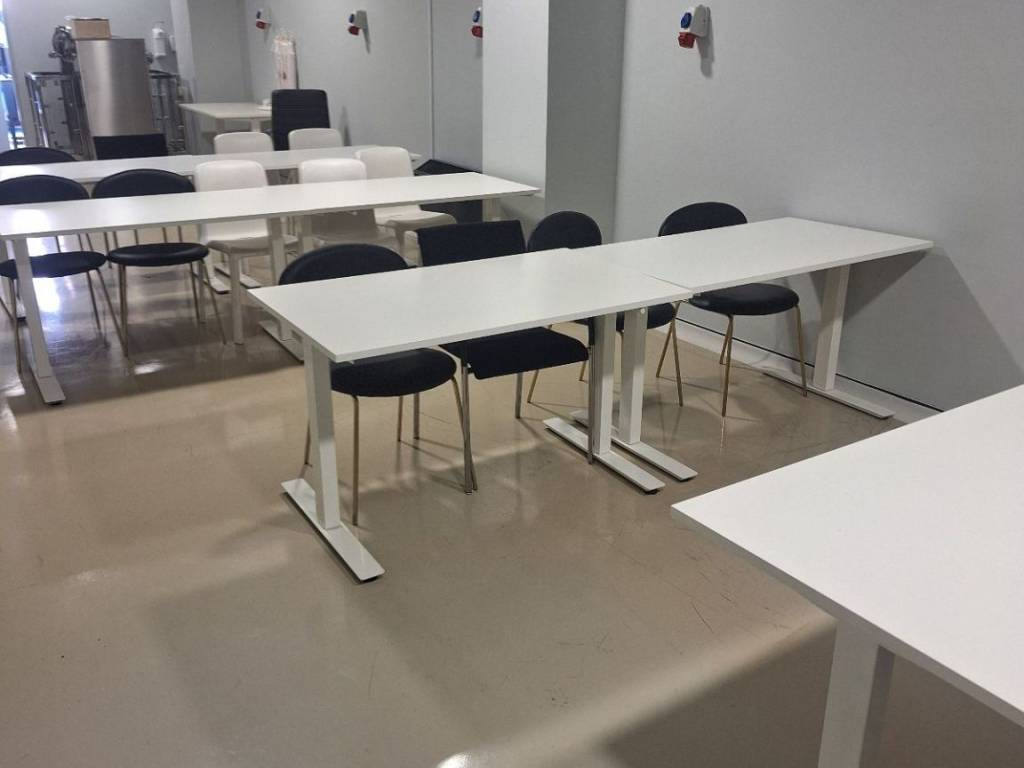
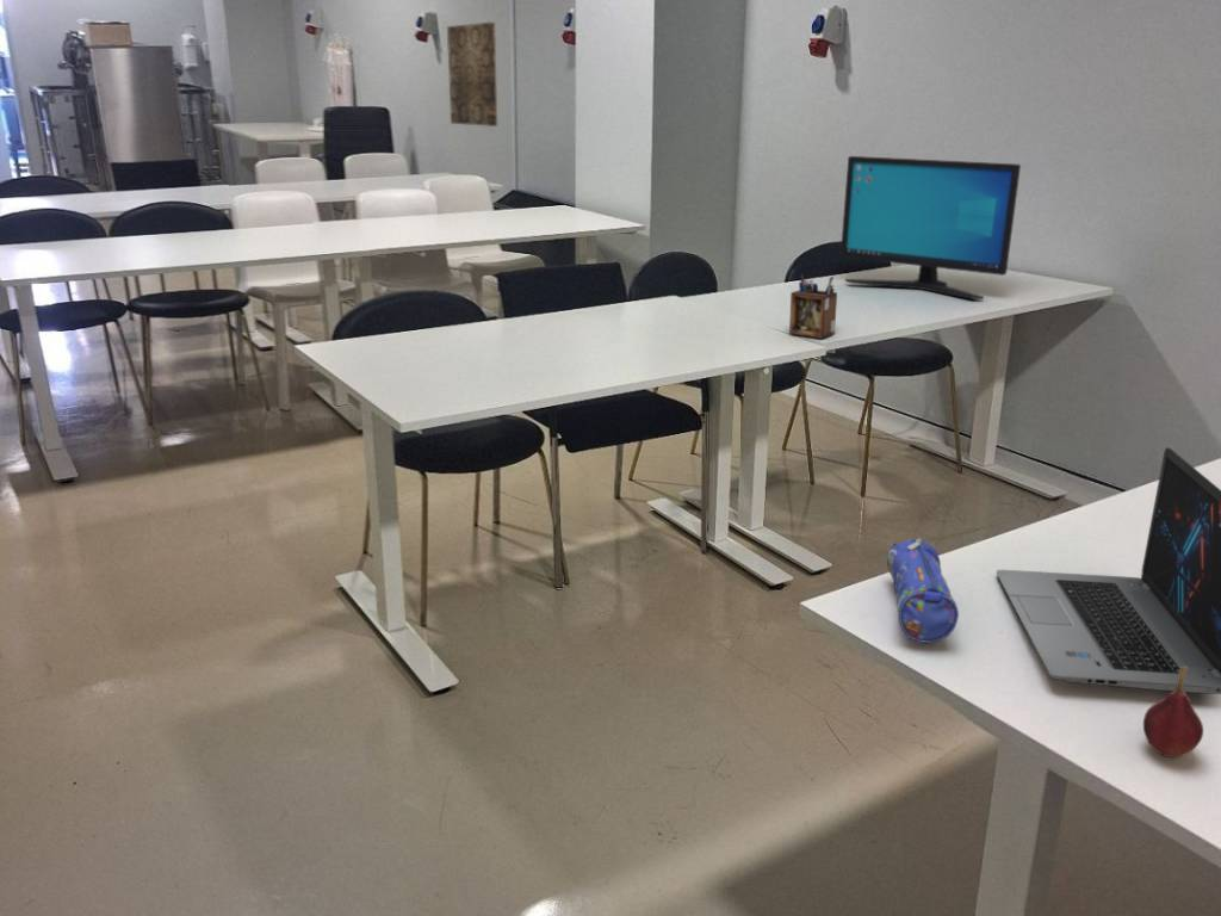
+ laptop (1114, 576)
+ wall art (471, 75)
+ fruit (1176, 711)
+ pencil case (921, 586)
+ computer monitor (929, 225)
+ desk organizer (813, 305)
